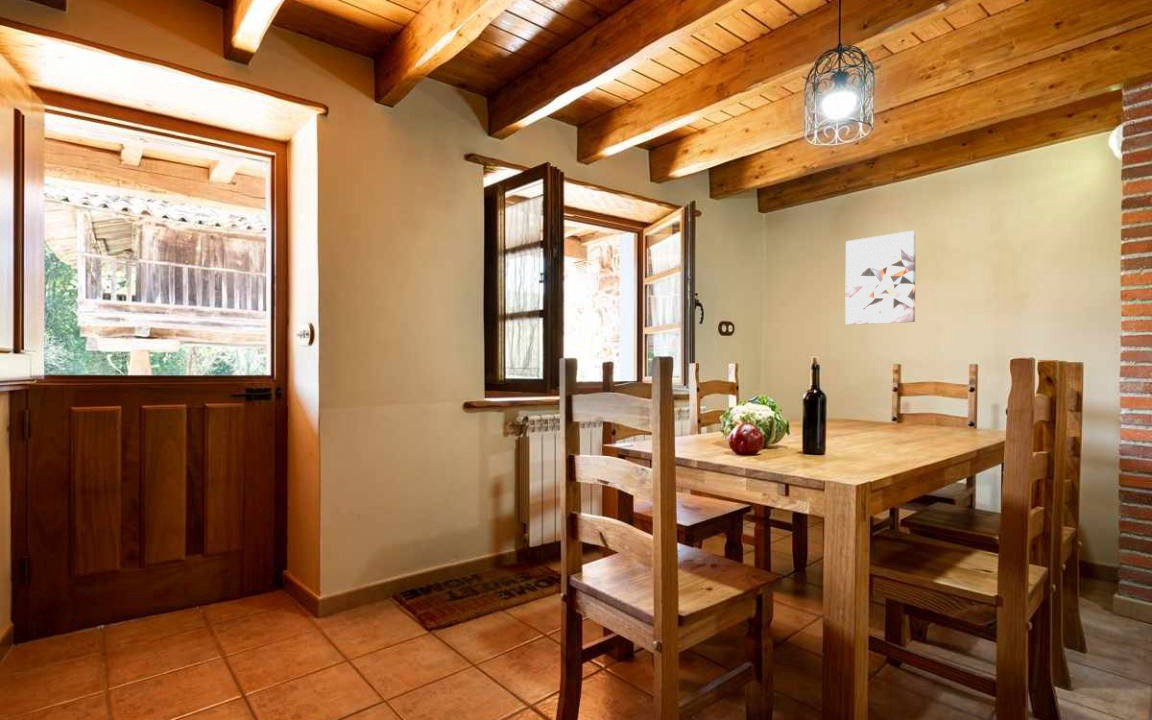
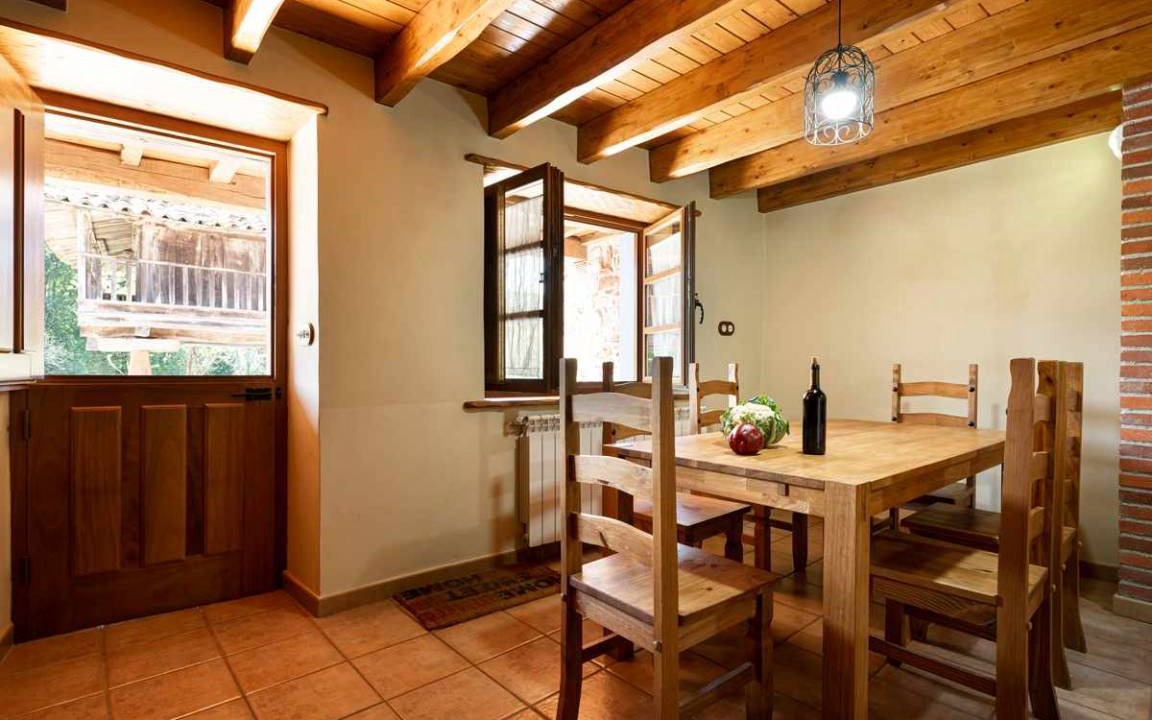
- wall art (879, 279)
